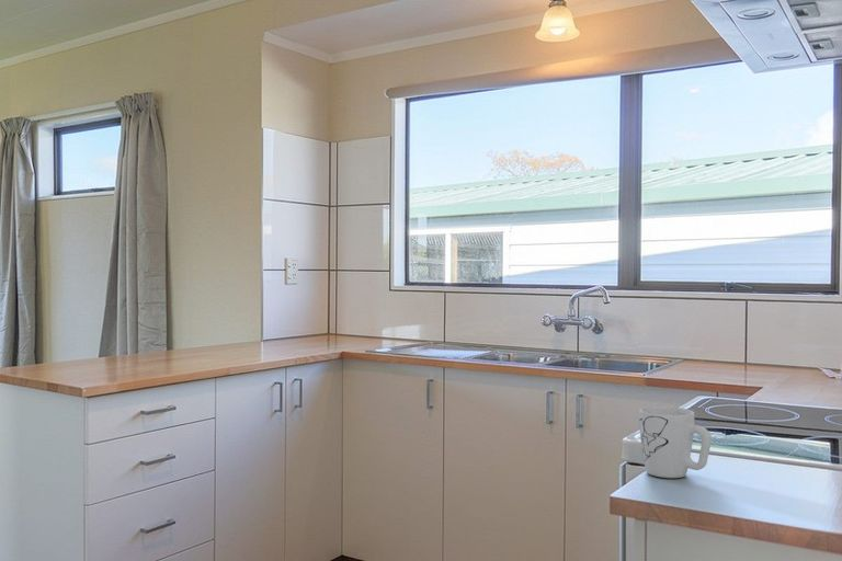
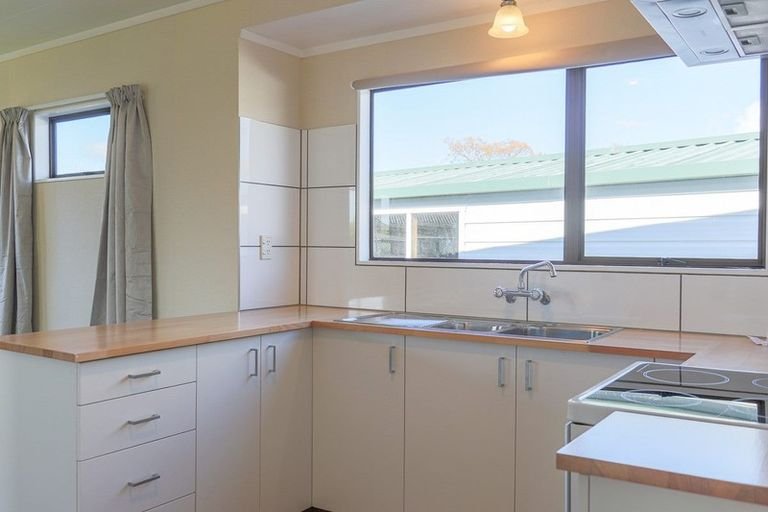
- mug (674, 443)
